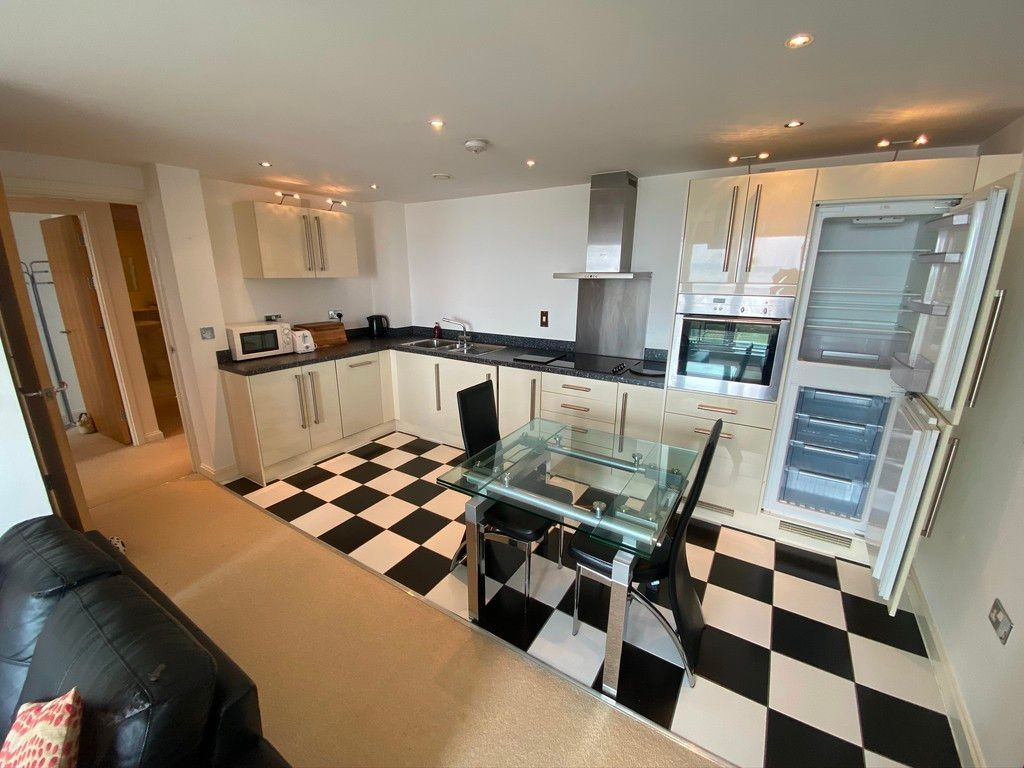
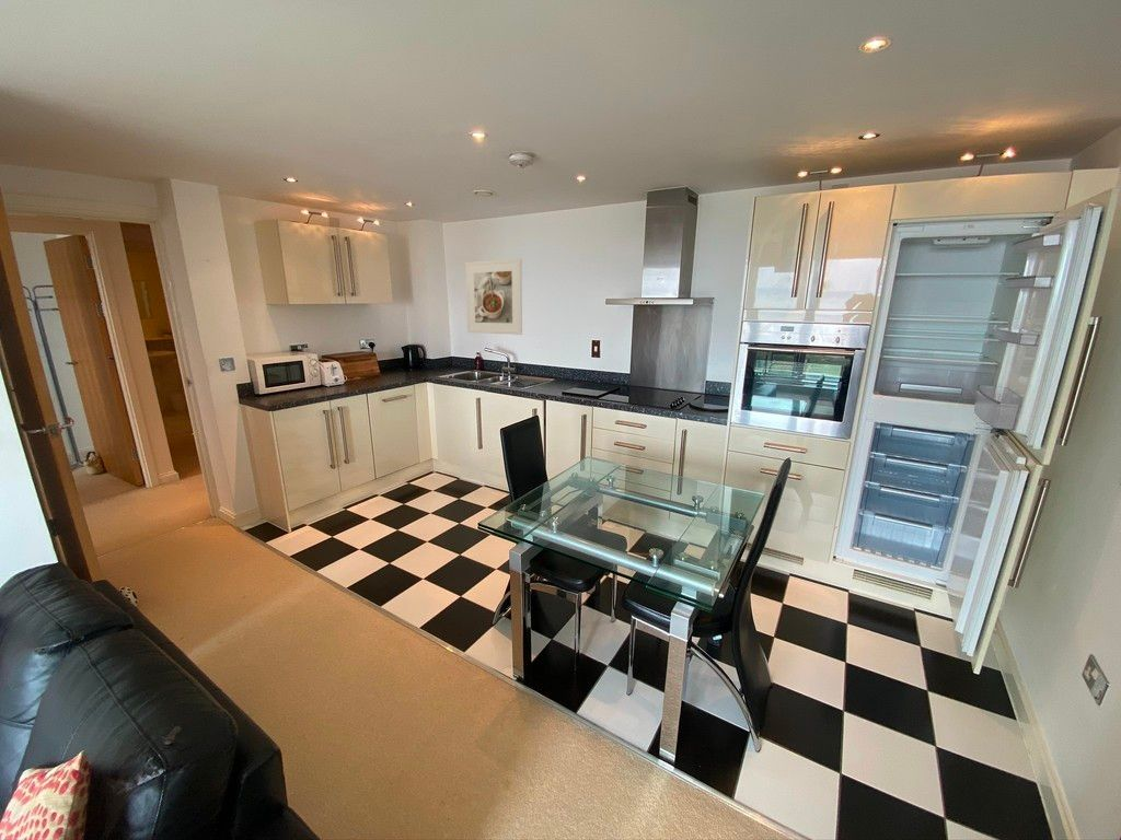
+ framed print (493, 298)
